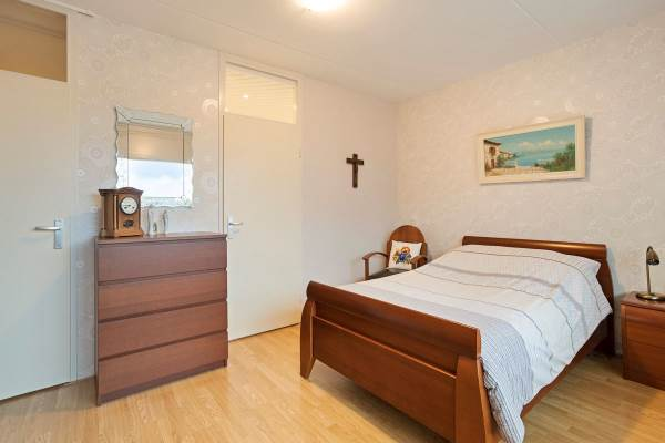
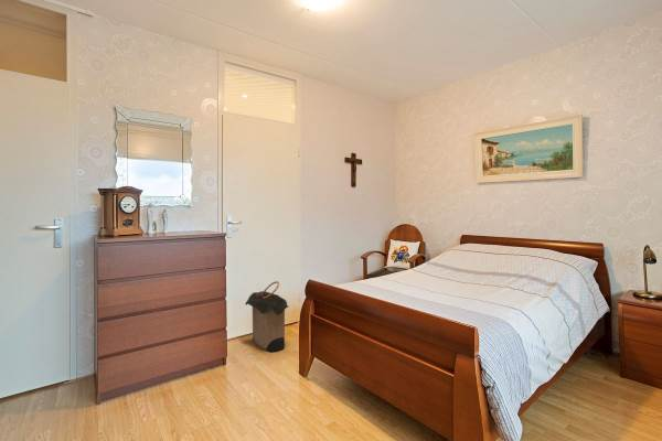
+ laundry hamper (266, 312)
